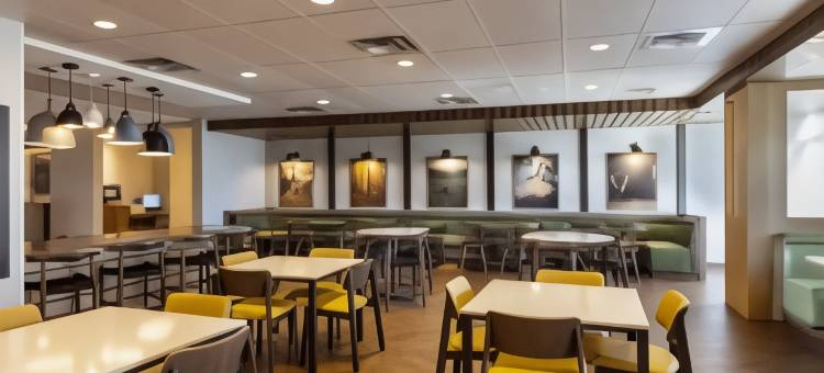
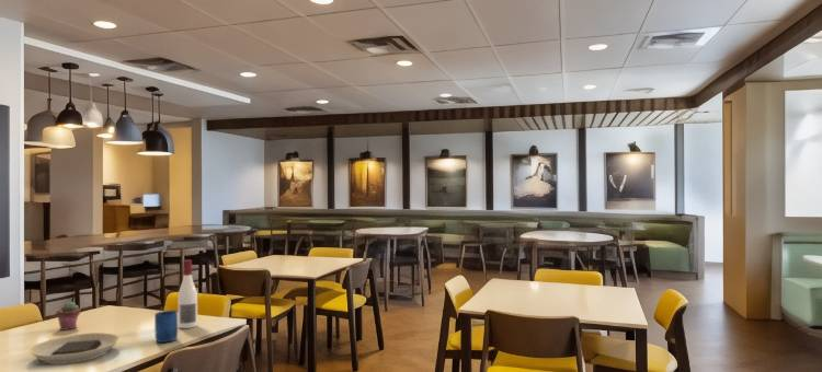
+ mug (164, 325)
+ plate (76, 348)
+ alcohol (187, 293)
+ potted succulent (68, 314)
